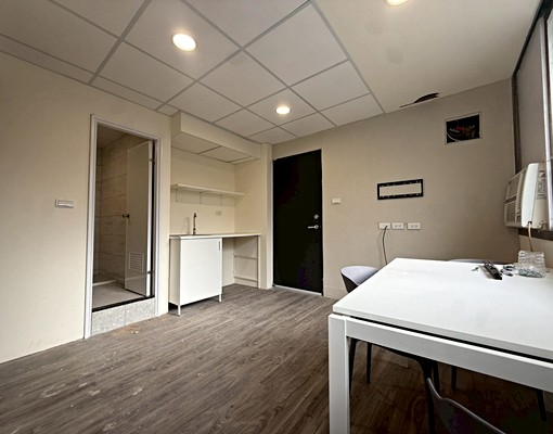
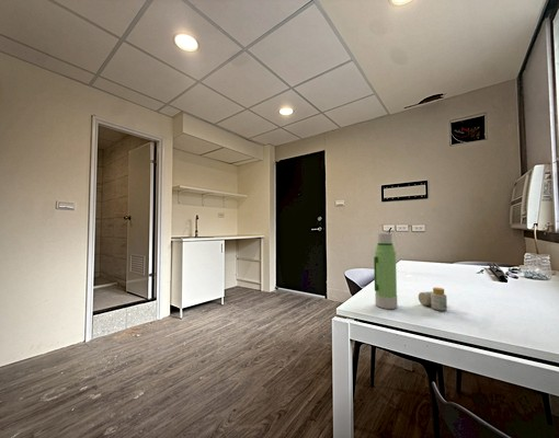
+ pill bottle (434, 296)
+ water bottle (384, 268)
